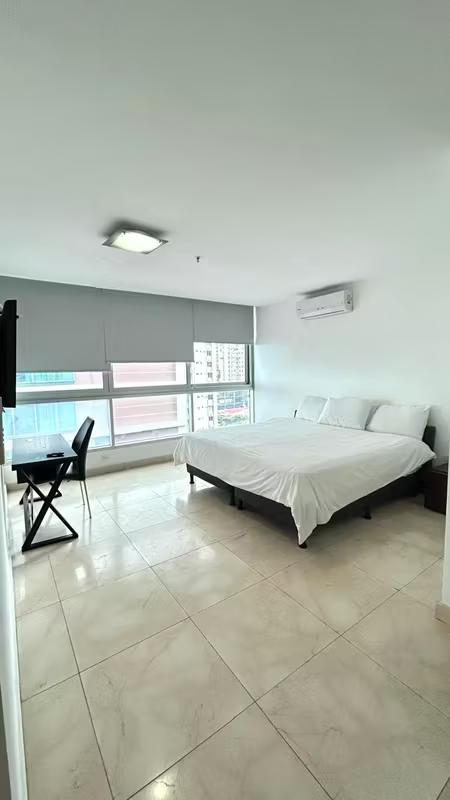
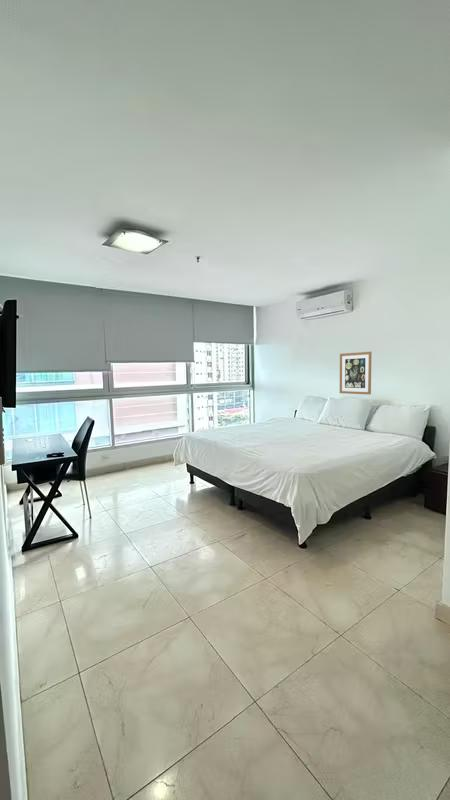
+ wall art (354, 373)
